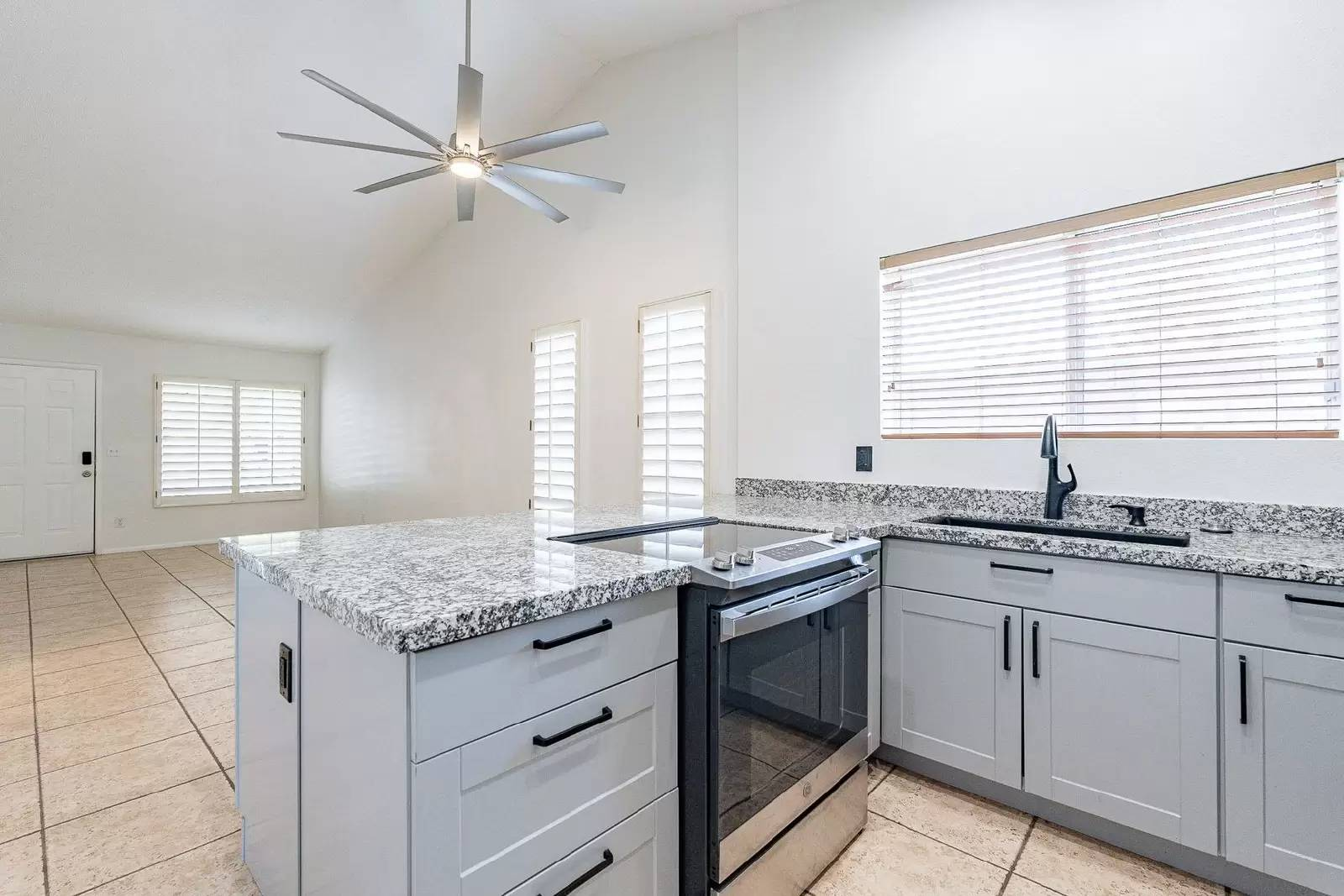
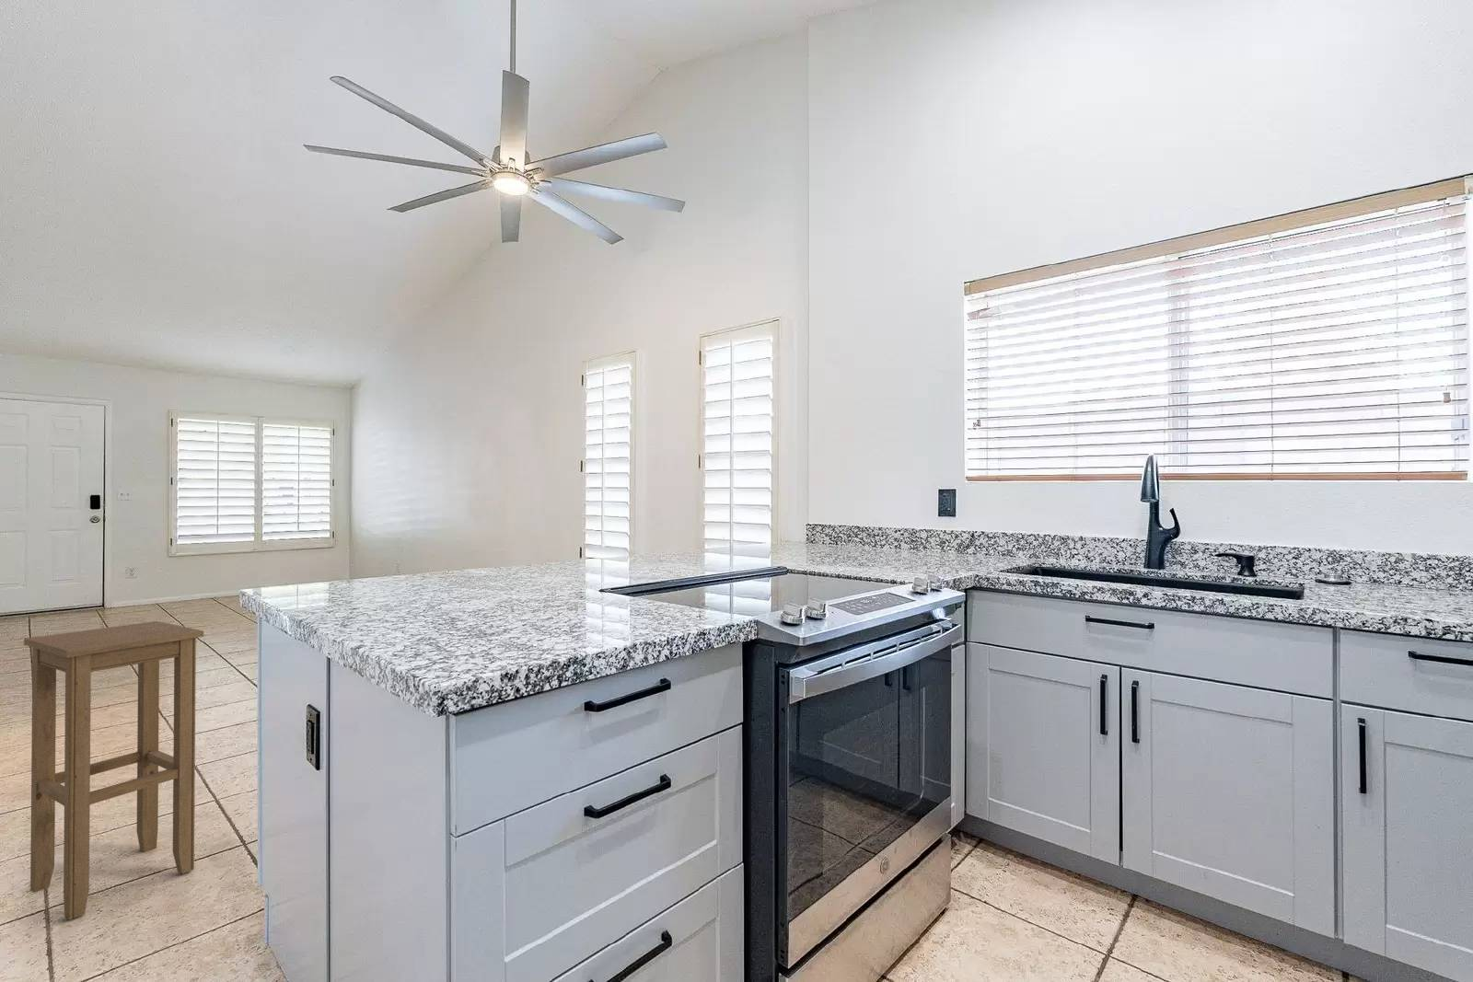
+ stool (115, 757)
